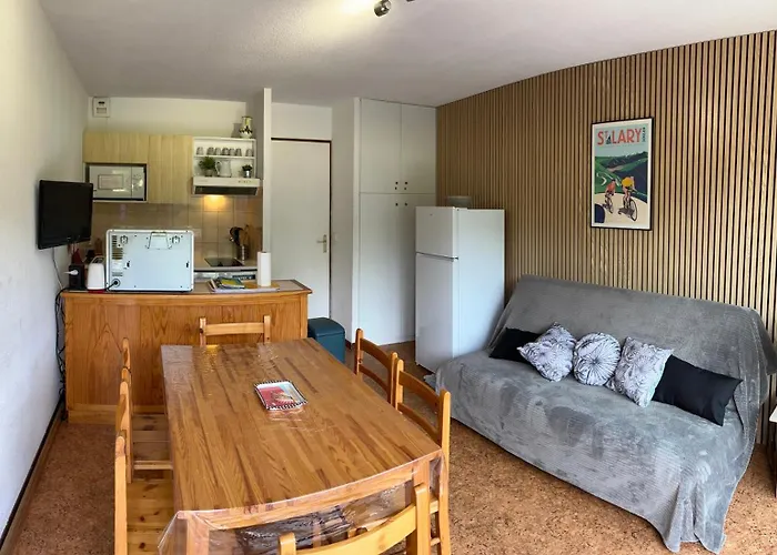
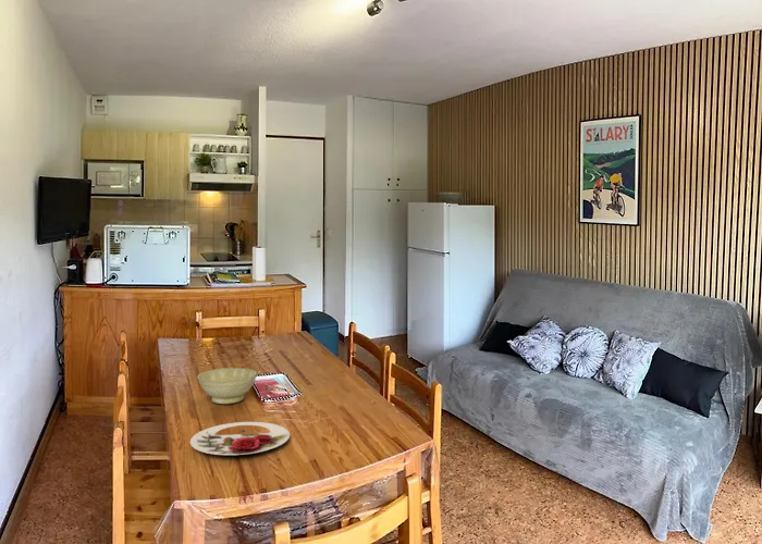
+ plate (241, 436)
+ bowl (228, 386)
